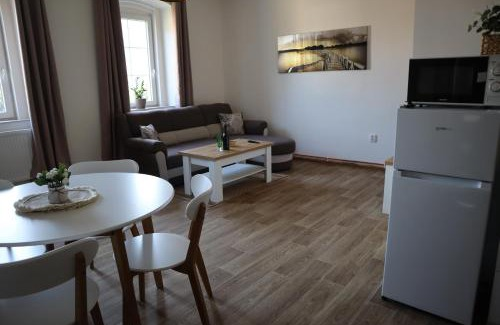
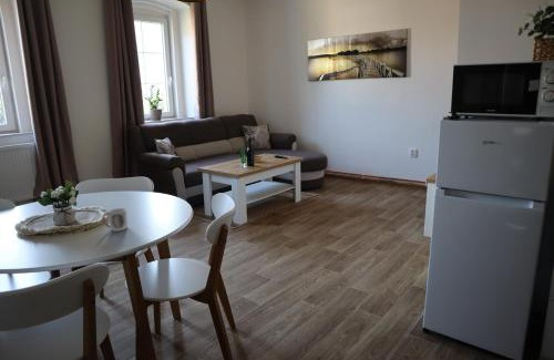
+ cup (114, 219)
